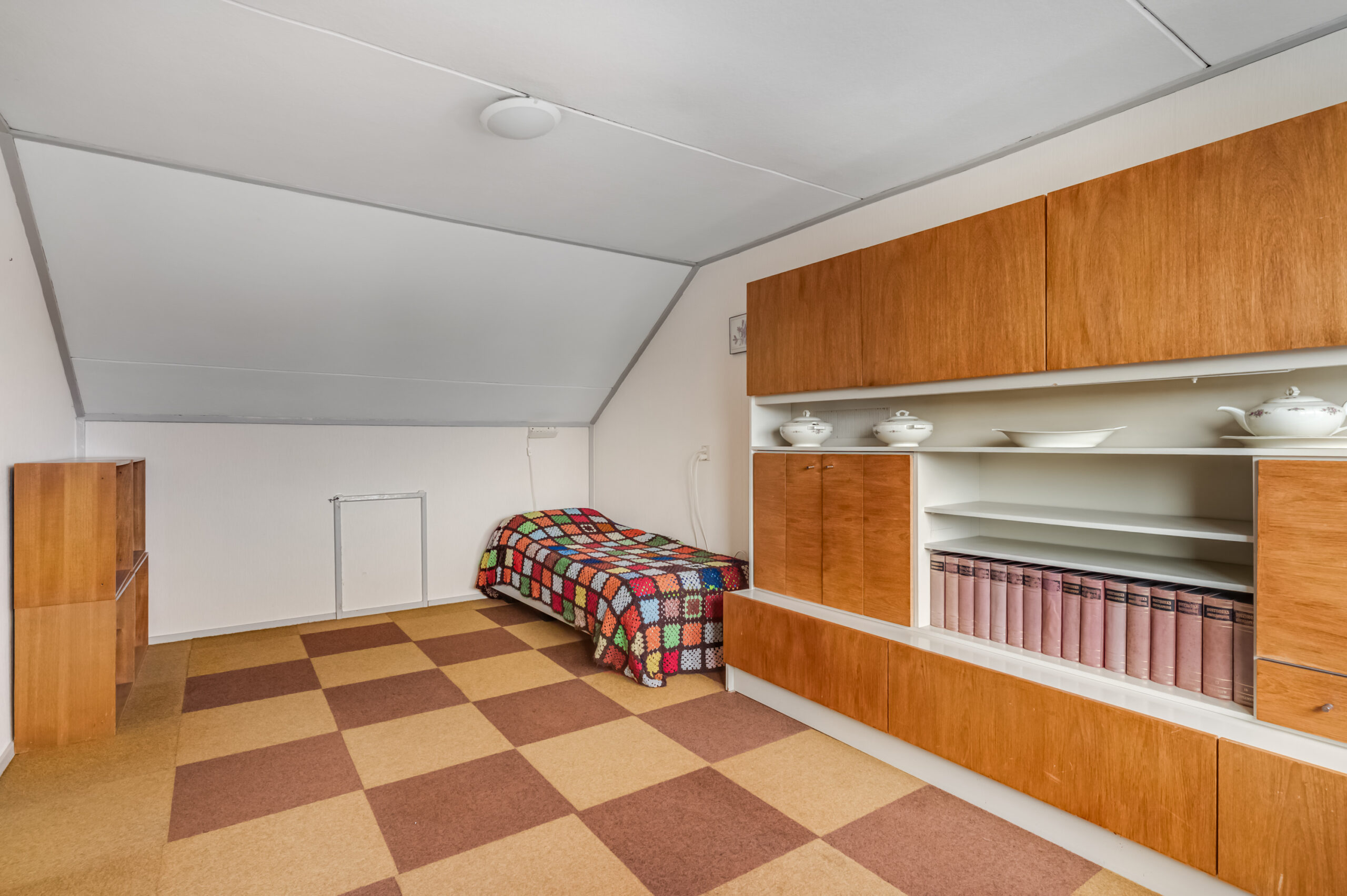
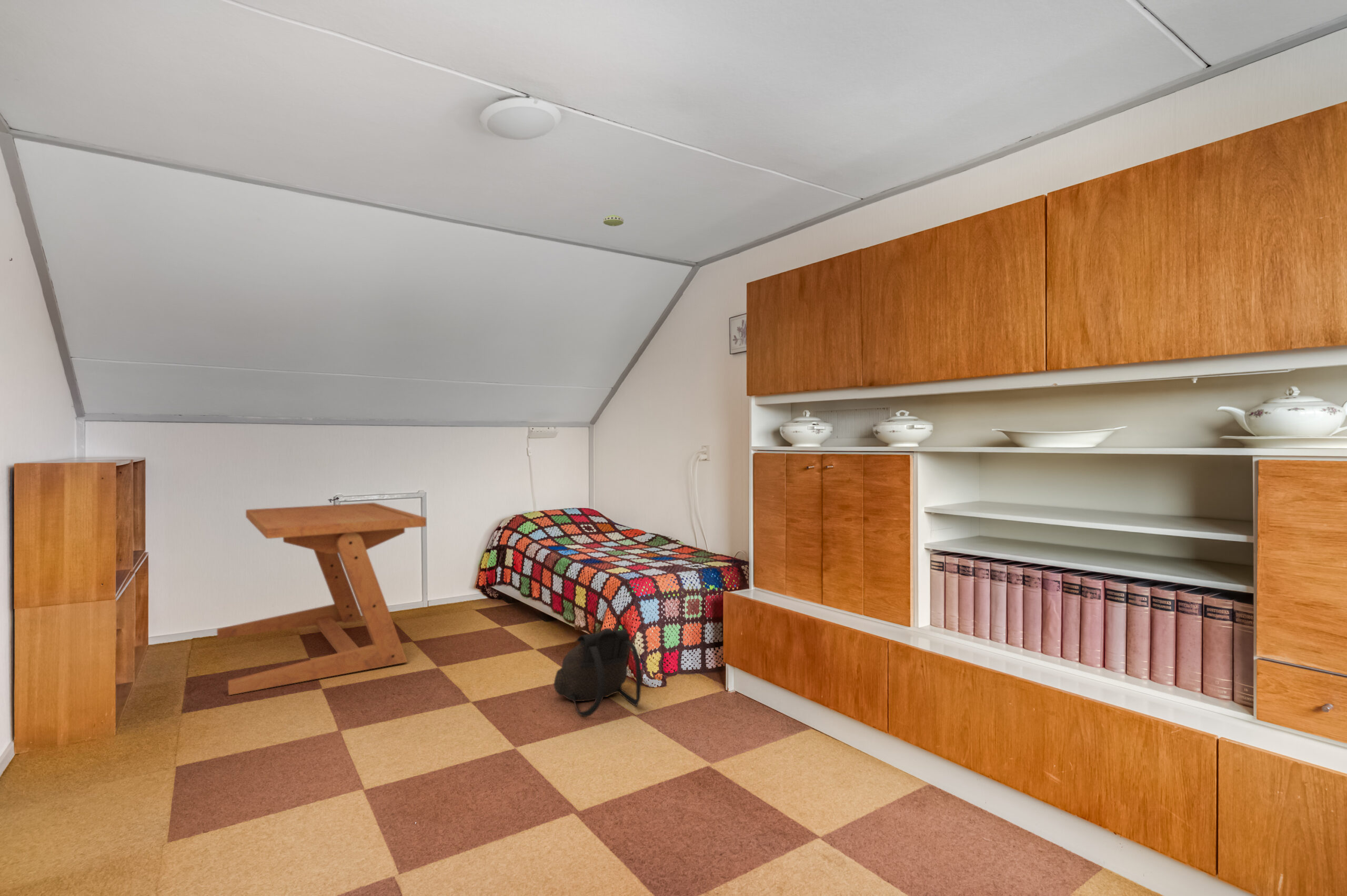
+ smoke detector (613, 220)
+ backpack (600, 665)
+ desk (324, 578)
